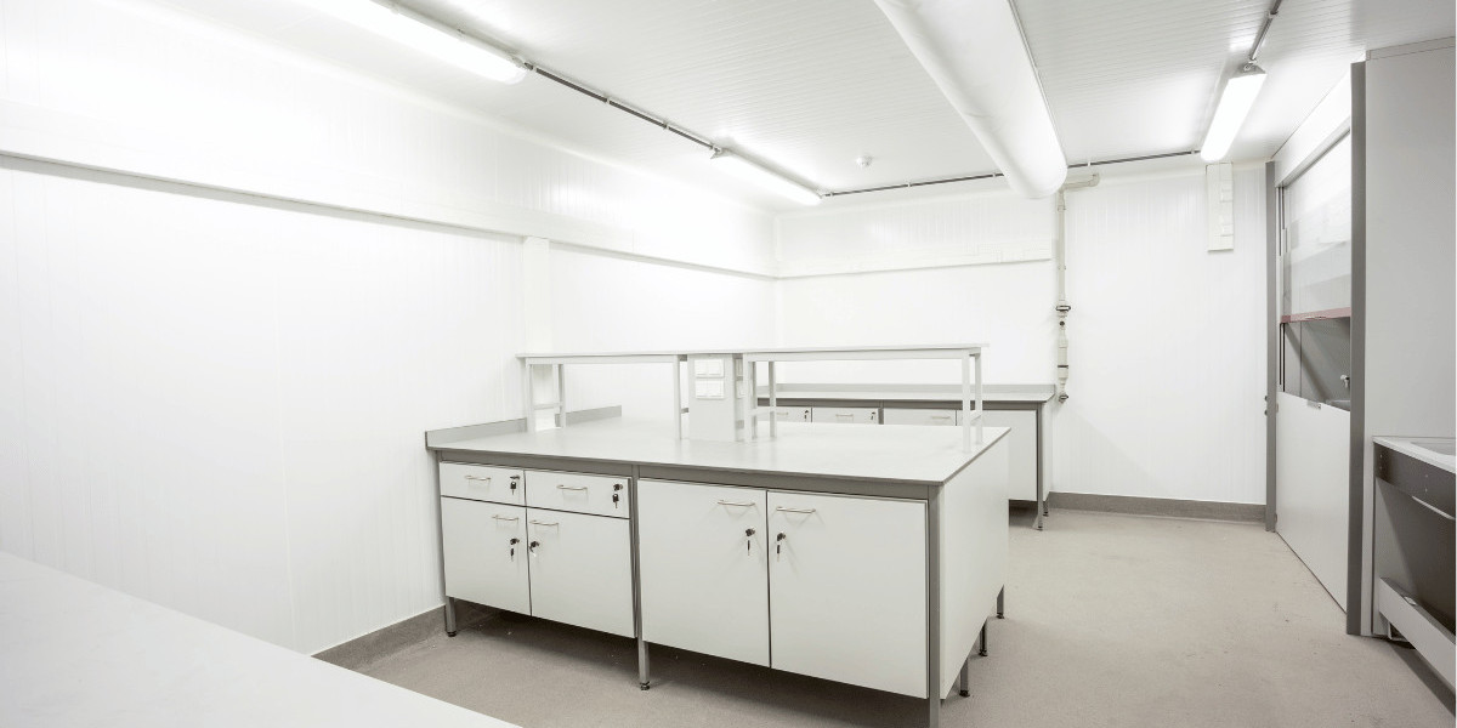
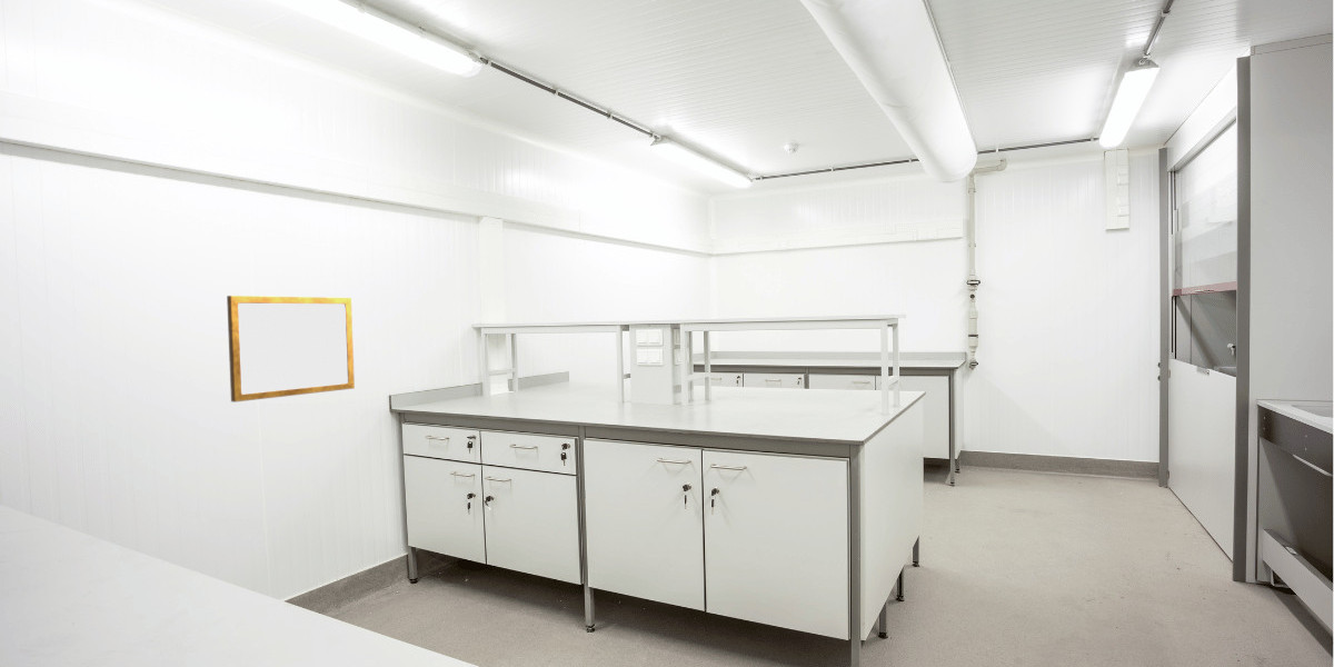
+ writing board (296, 346)
